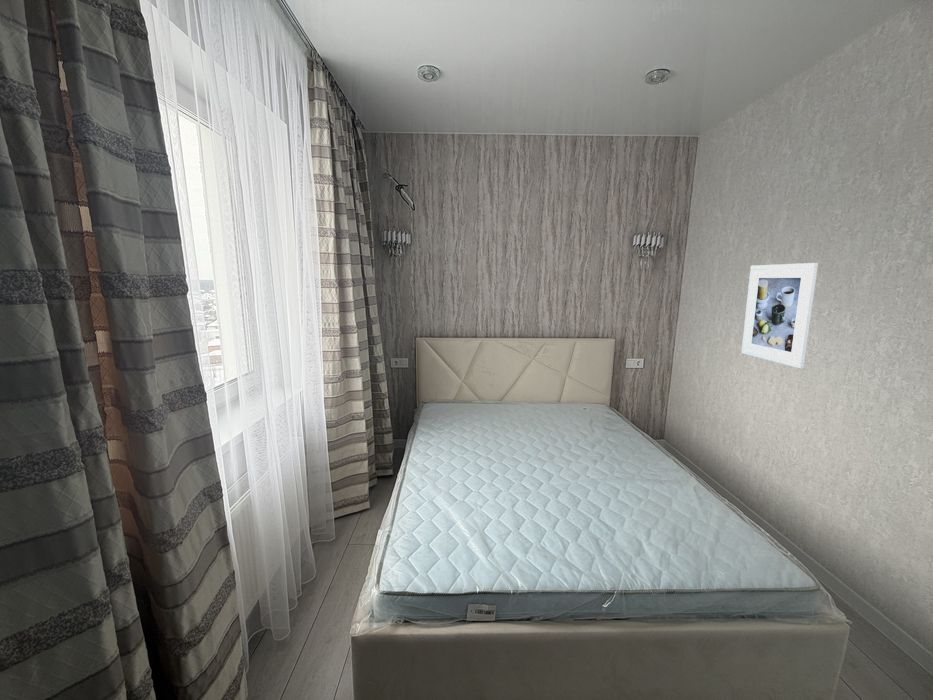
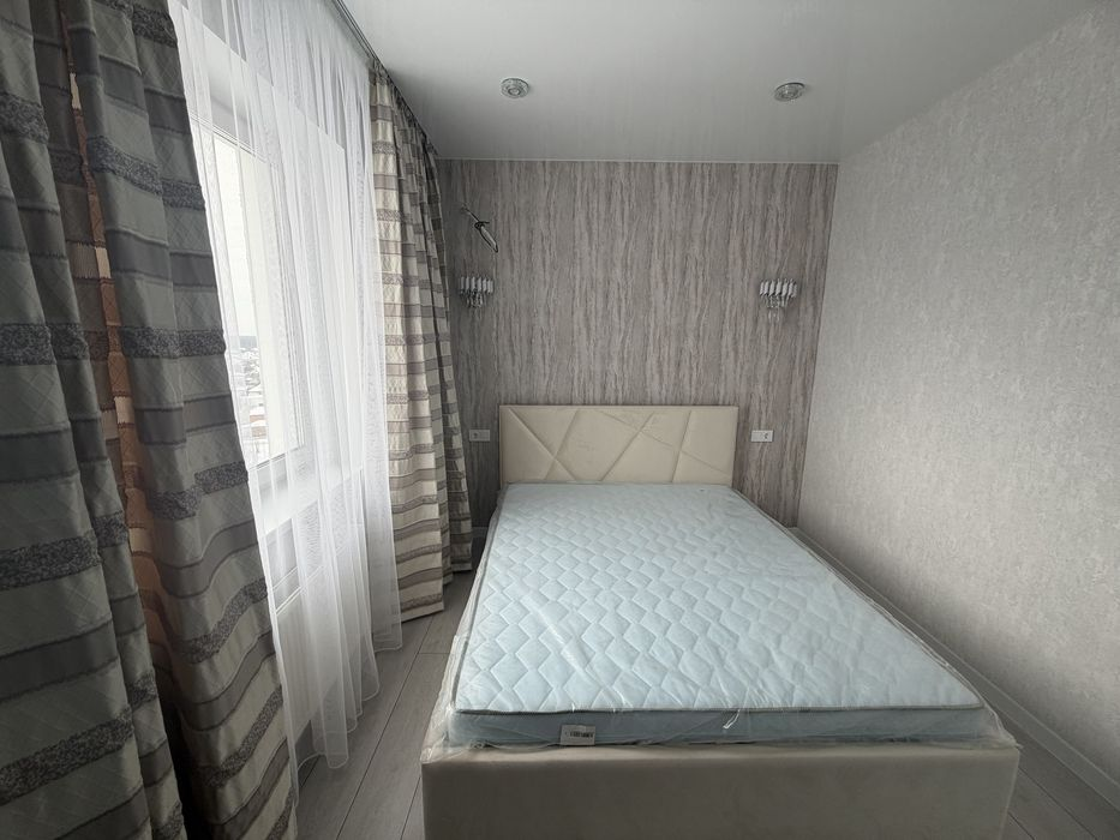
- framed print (775, 313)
